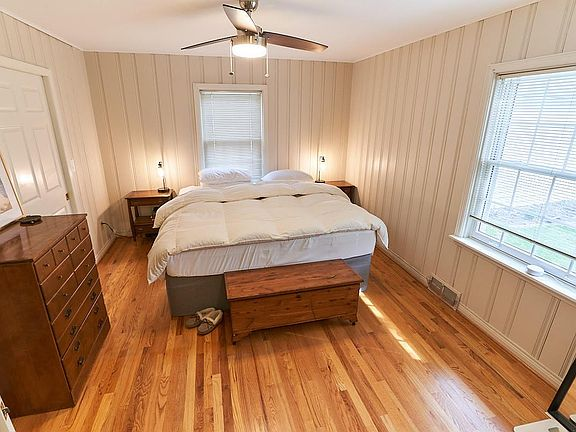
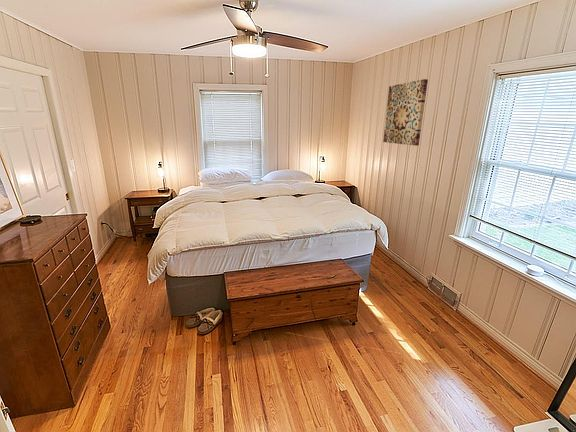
+ wall art (403, 114)
